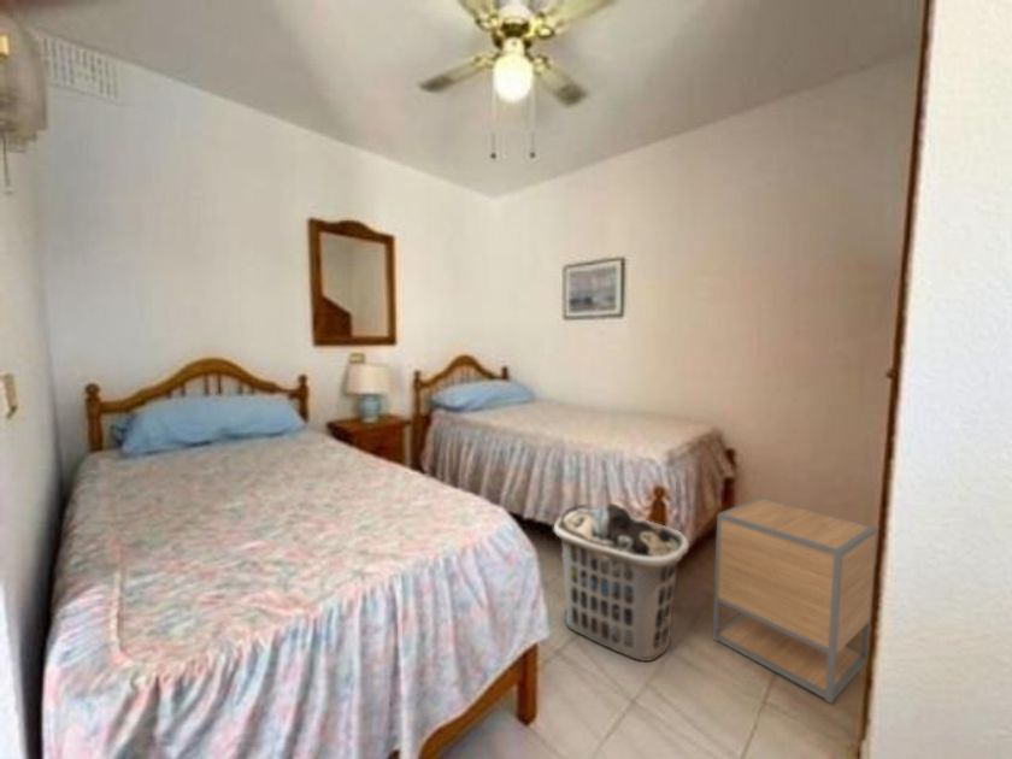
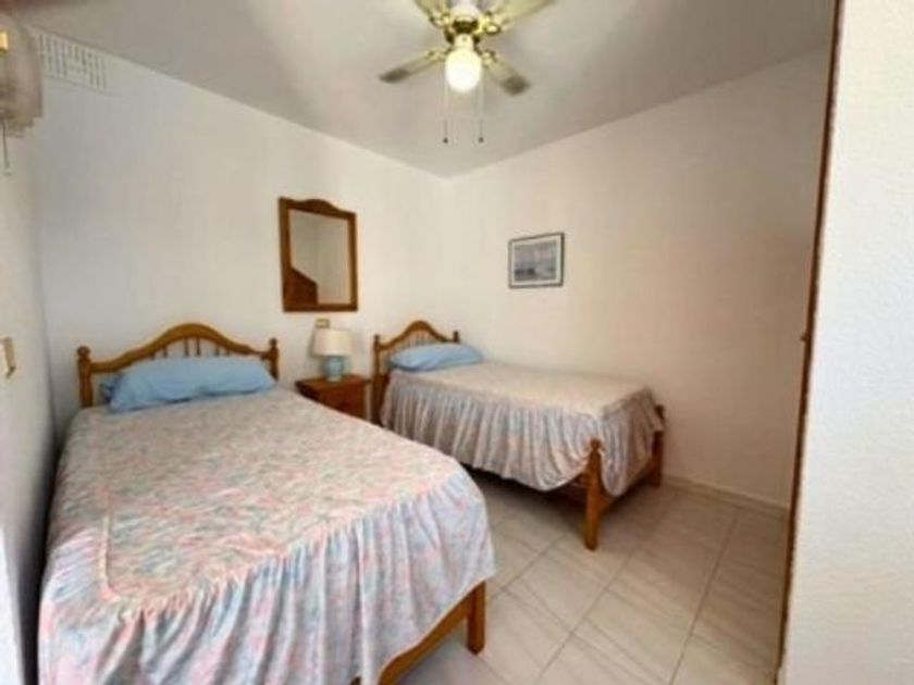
- nightstand (790, 586)
- clothes hamper (617, 570)
